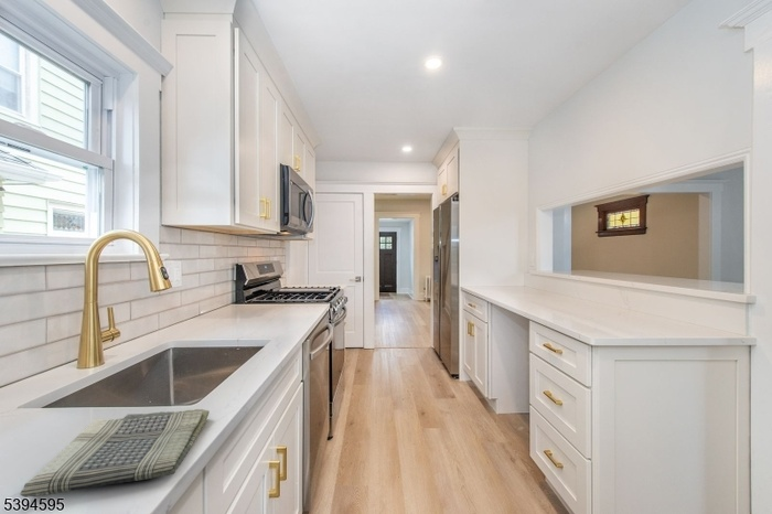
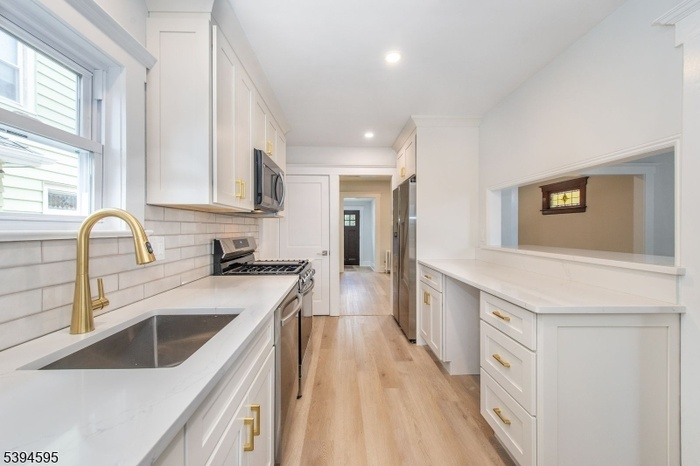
- dish towel (135, 440)
